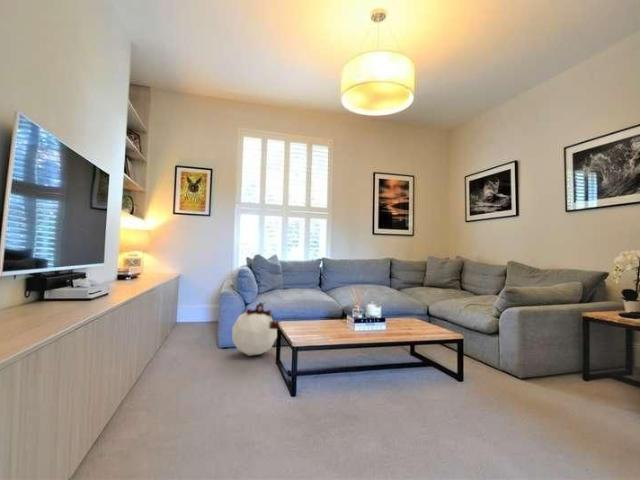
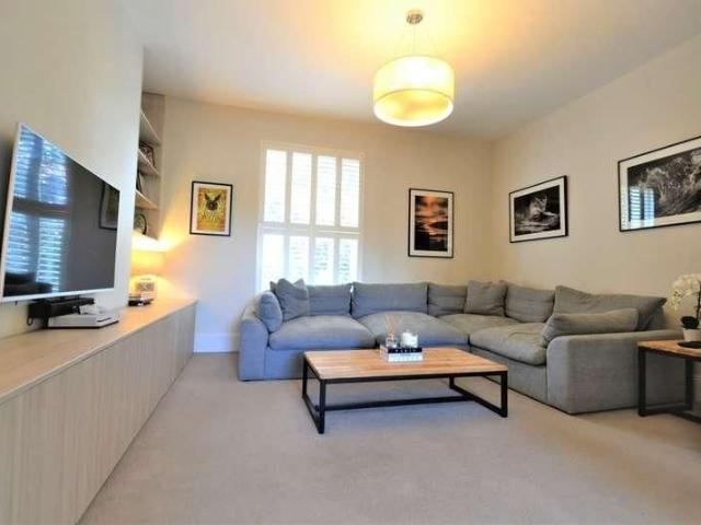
- pouf (255, 328)
